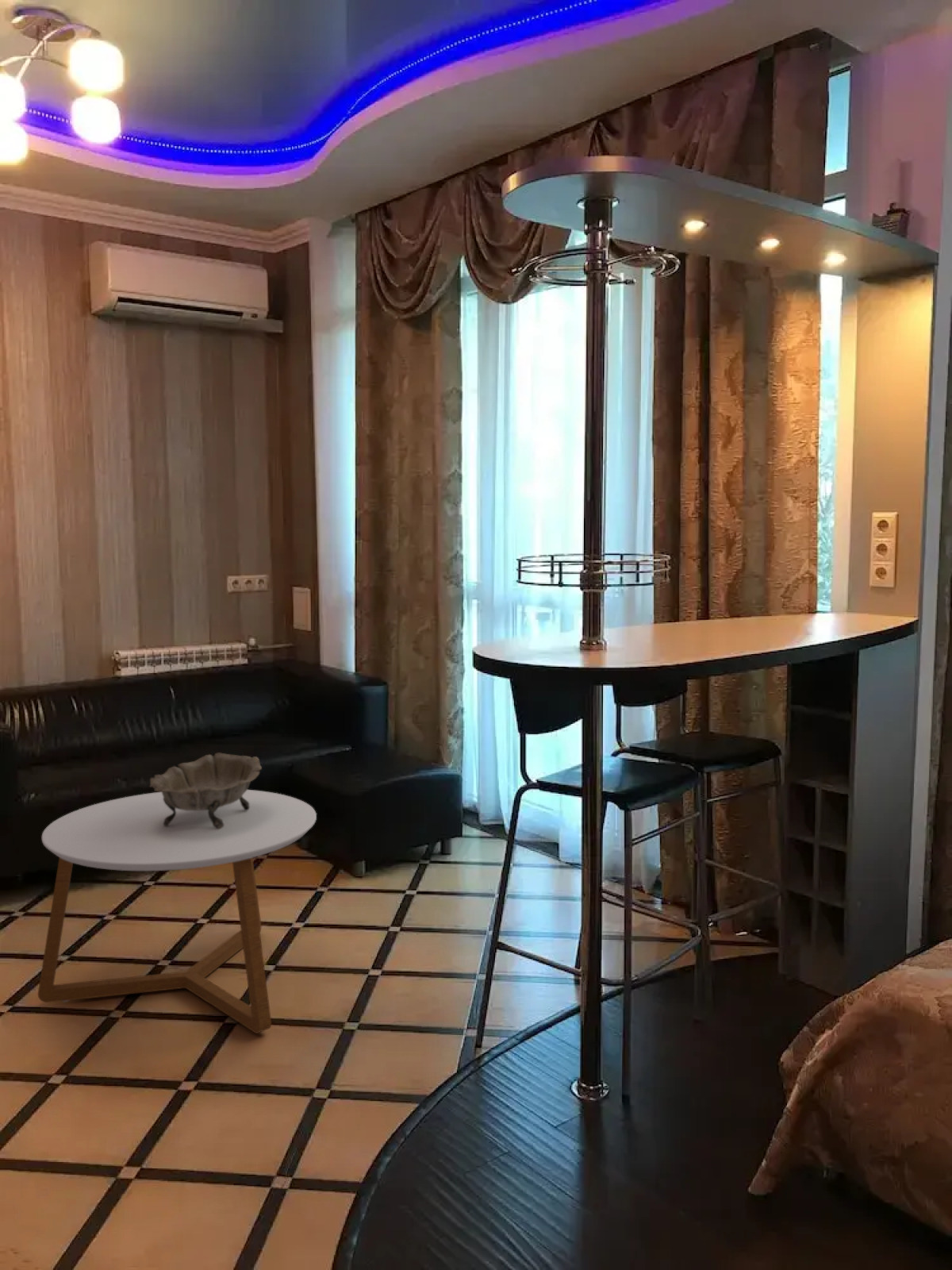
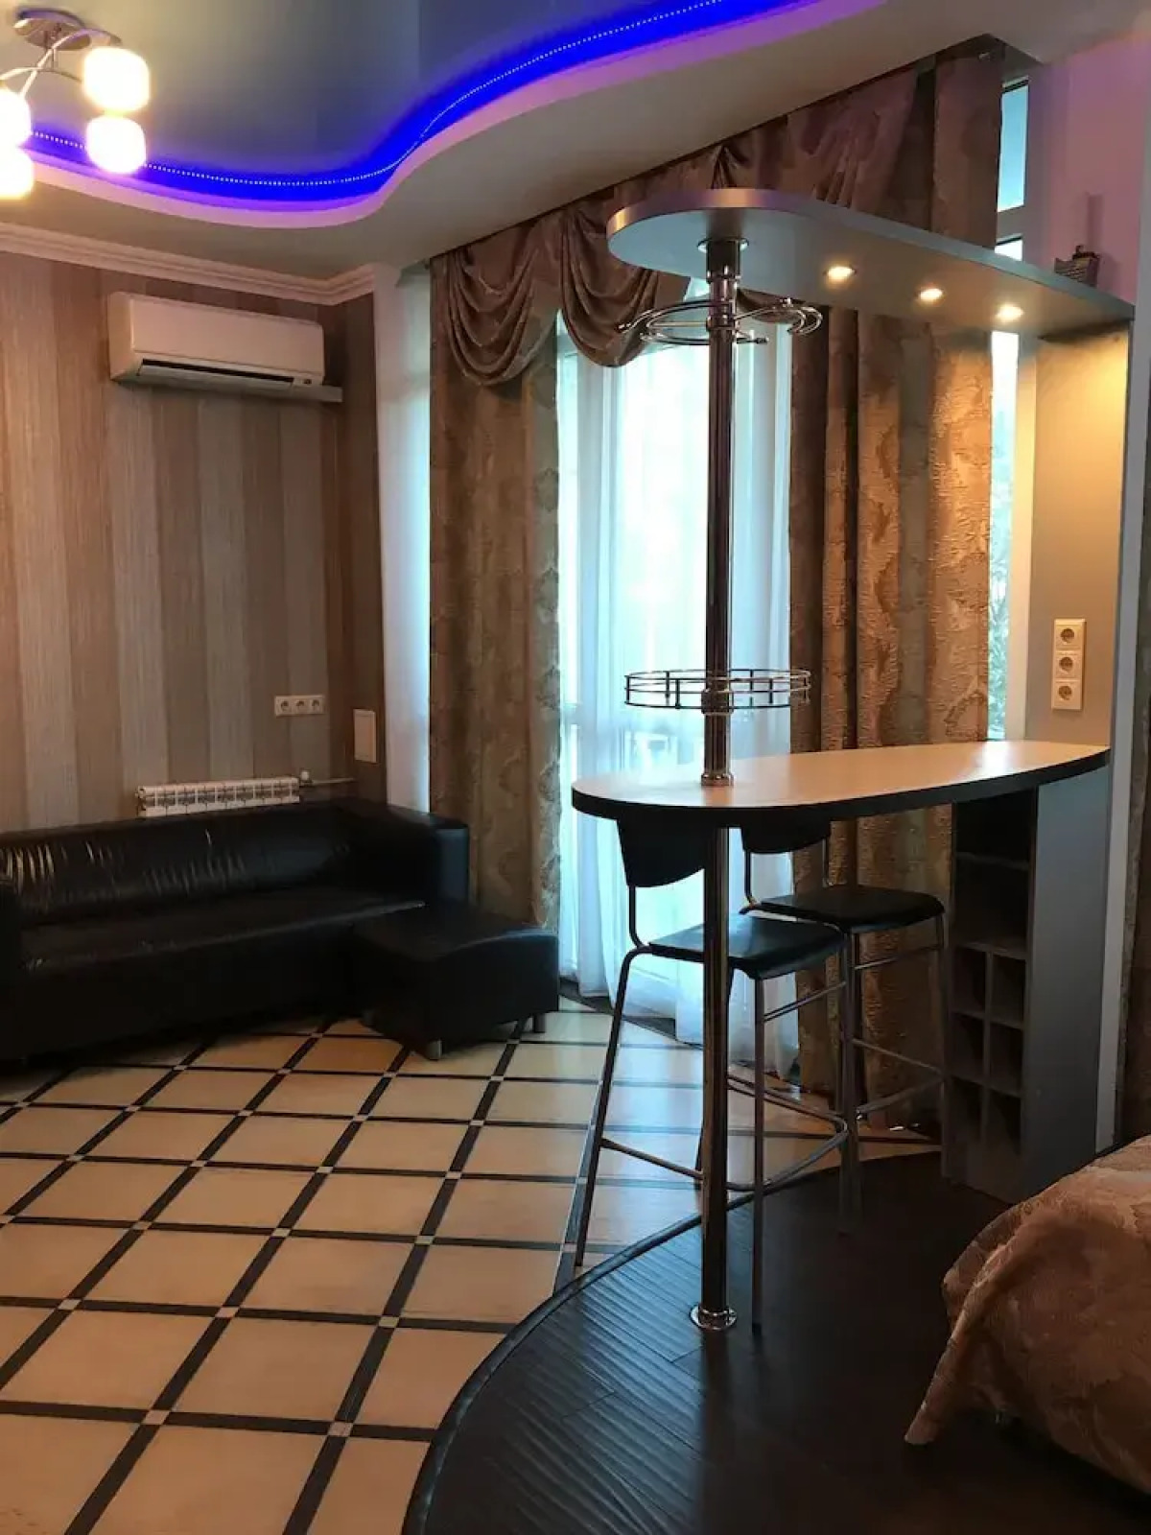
- coffee table (186, 868)
- decorative bowl (208, 791)
